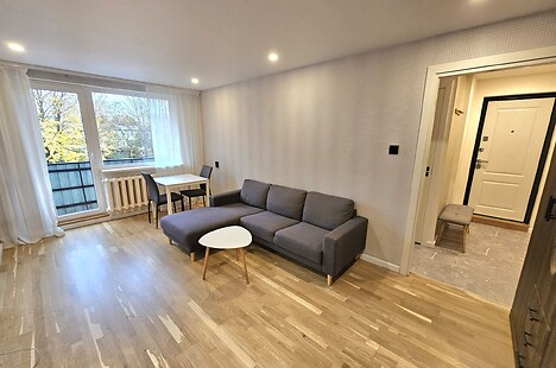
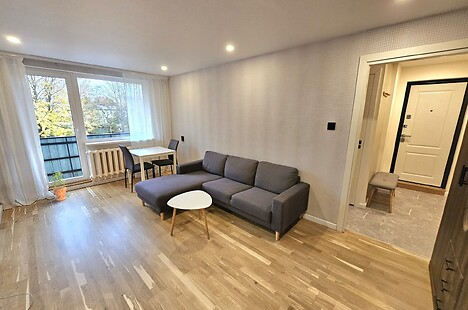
+ potted plant (58, 185)
